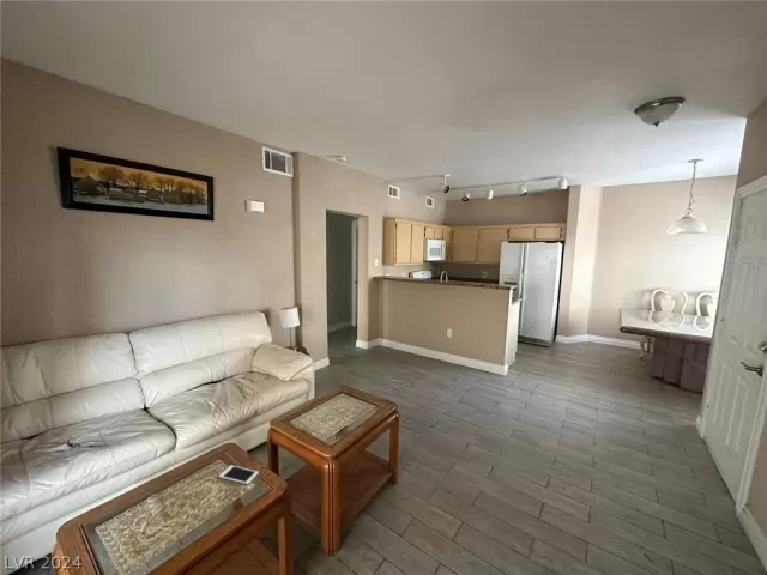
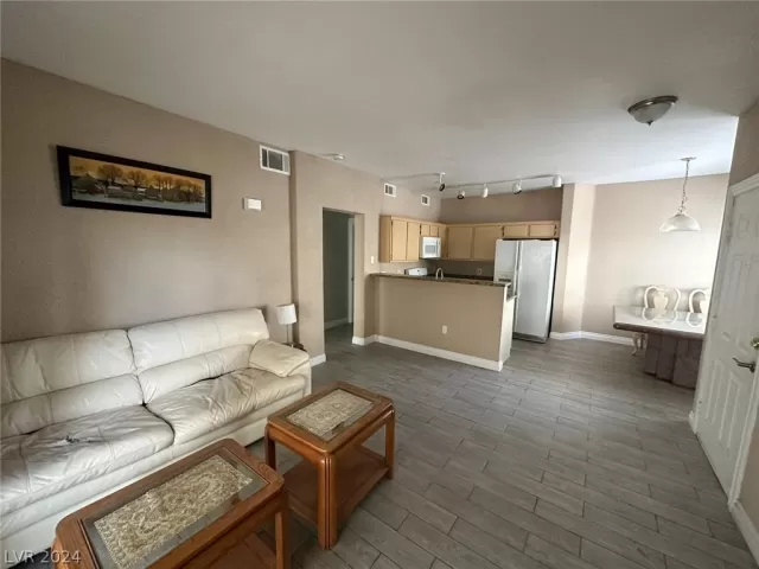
- cell phone (238, 474)
